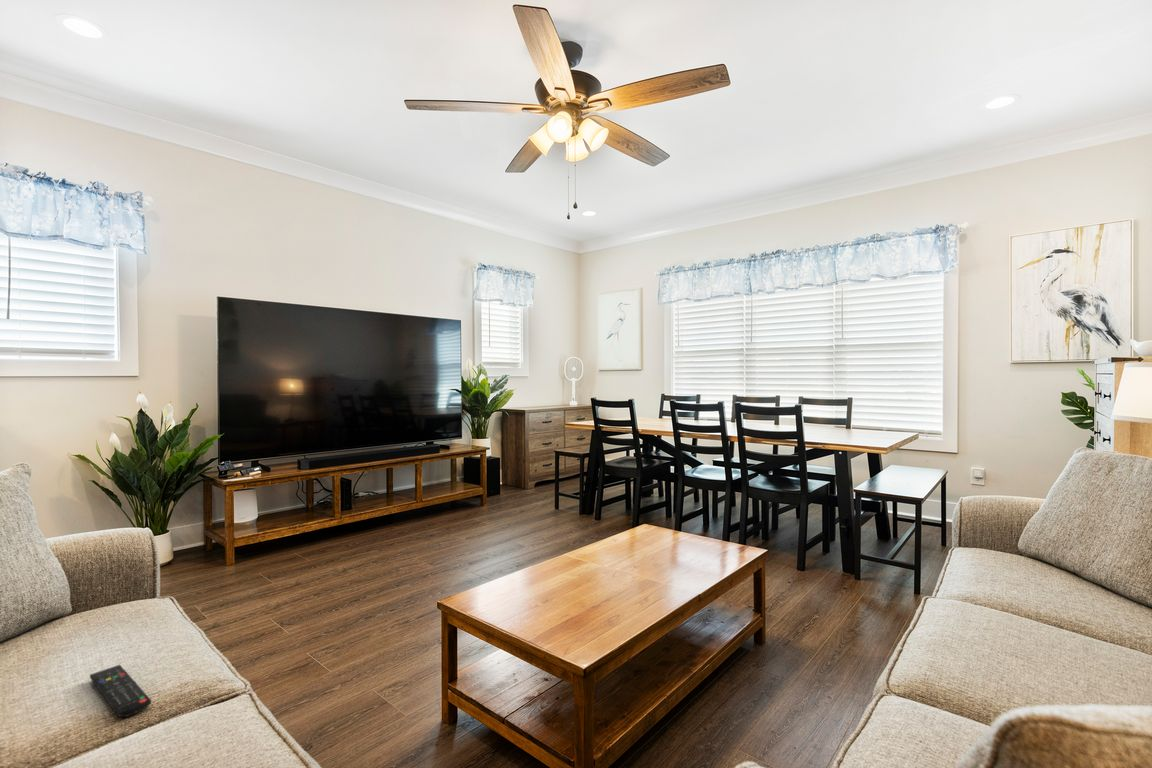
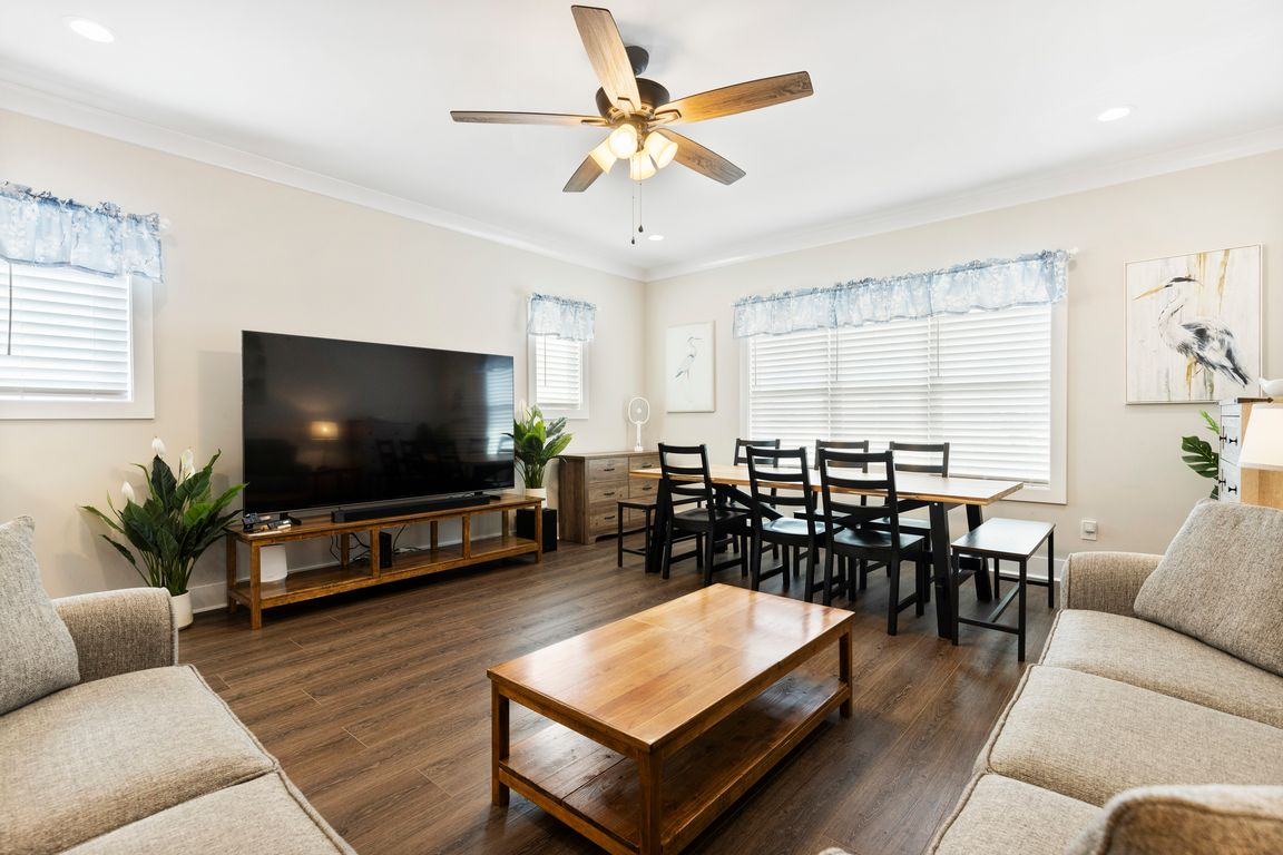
- remote control (119, 690)
